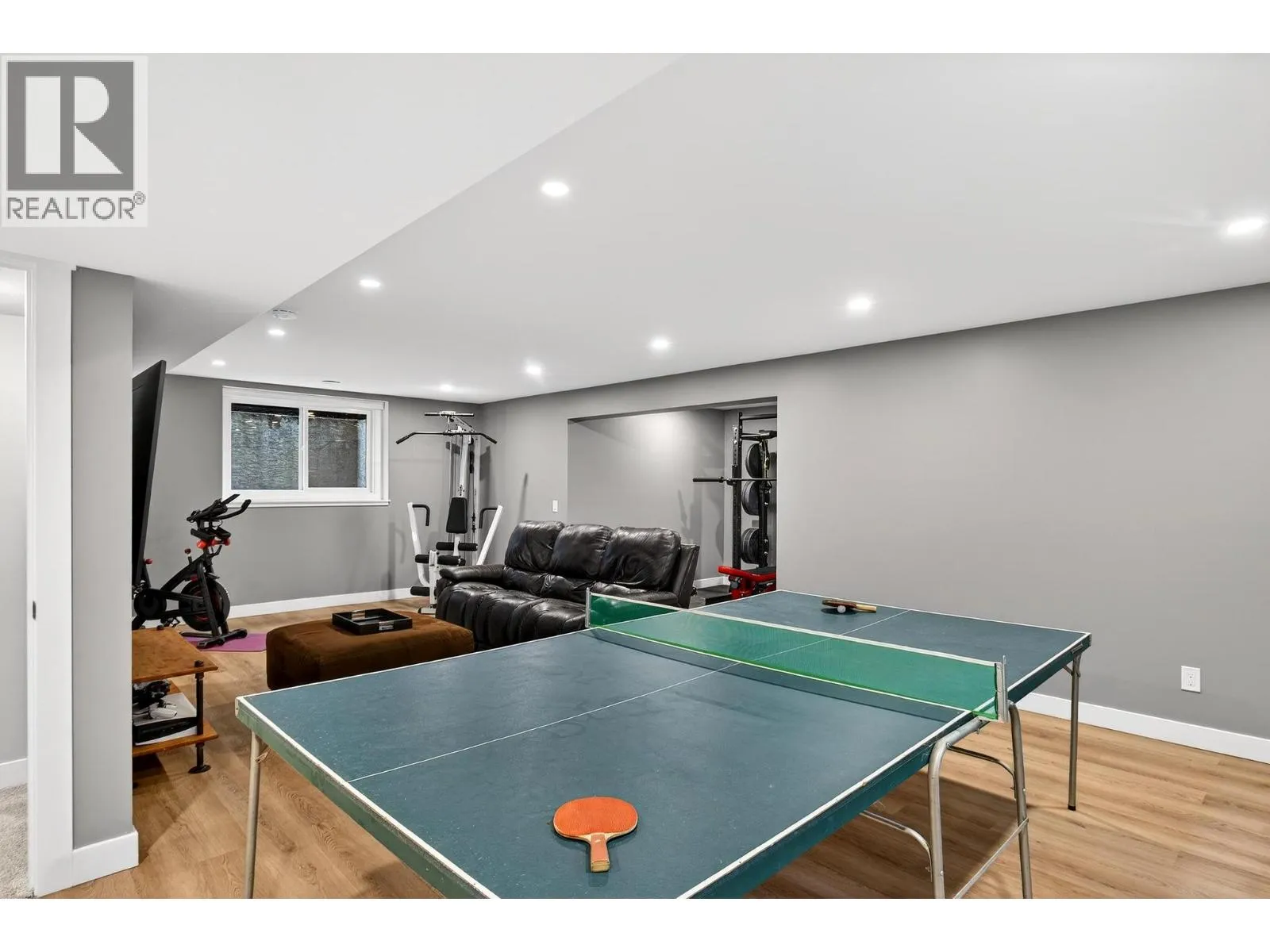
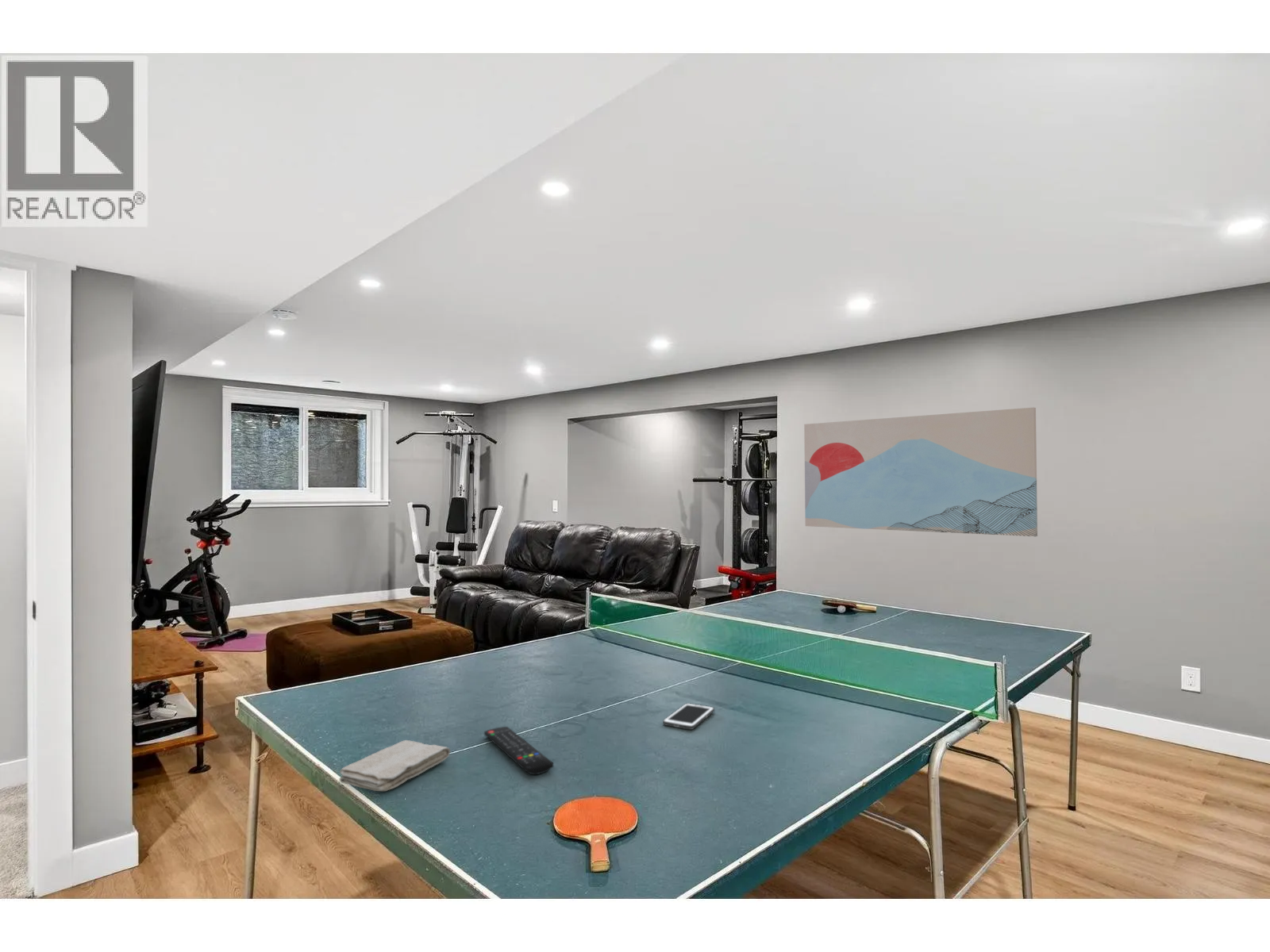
+ wall art (907, 474)
+ cell phone (689, 716)
+ remote control (516, 749)
+ washcloth (395, 762)
